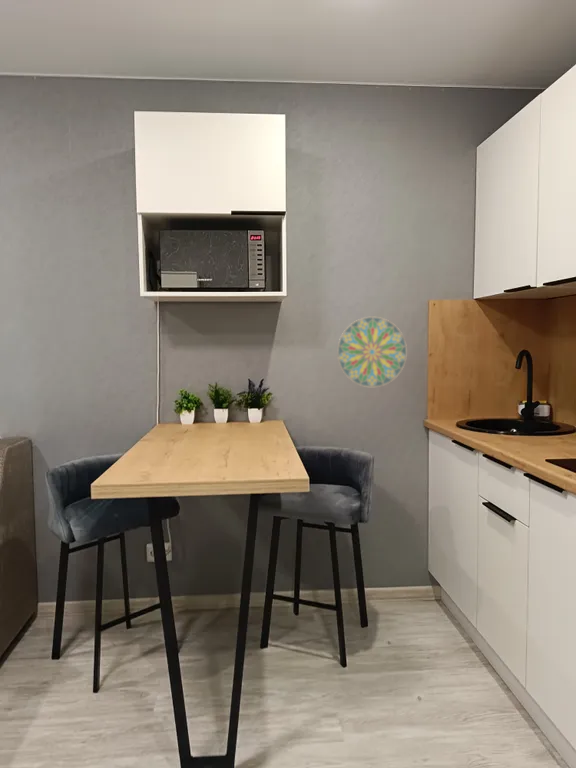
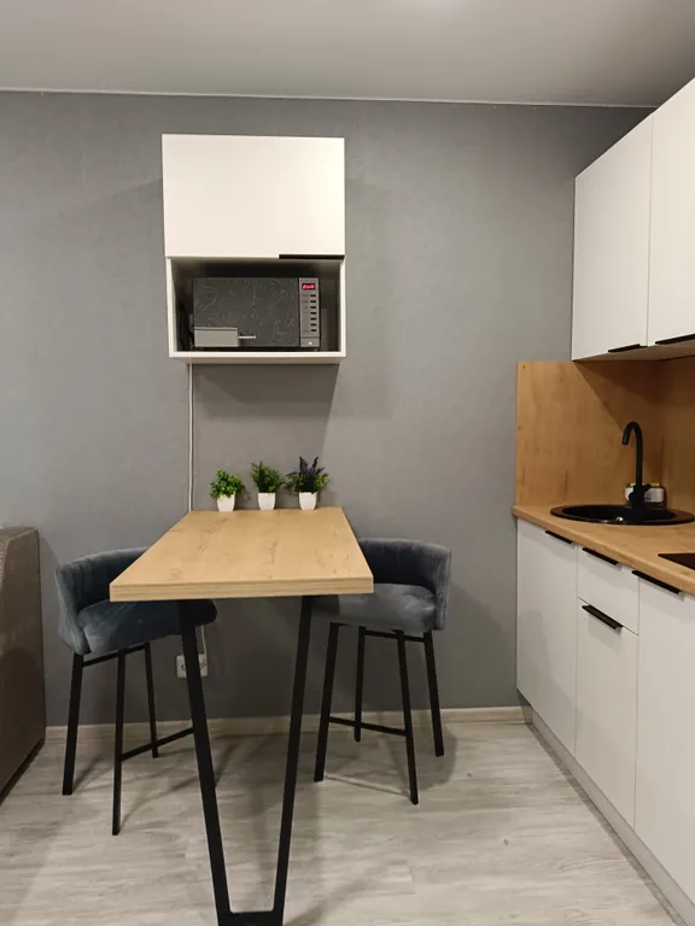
- decorative plate (372, 352)
